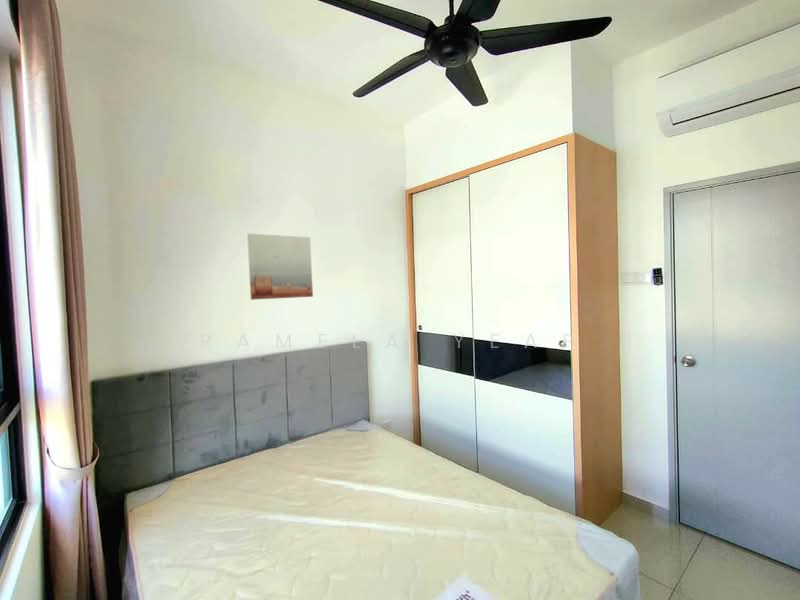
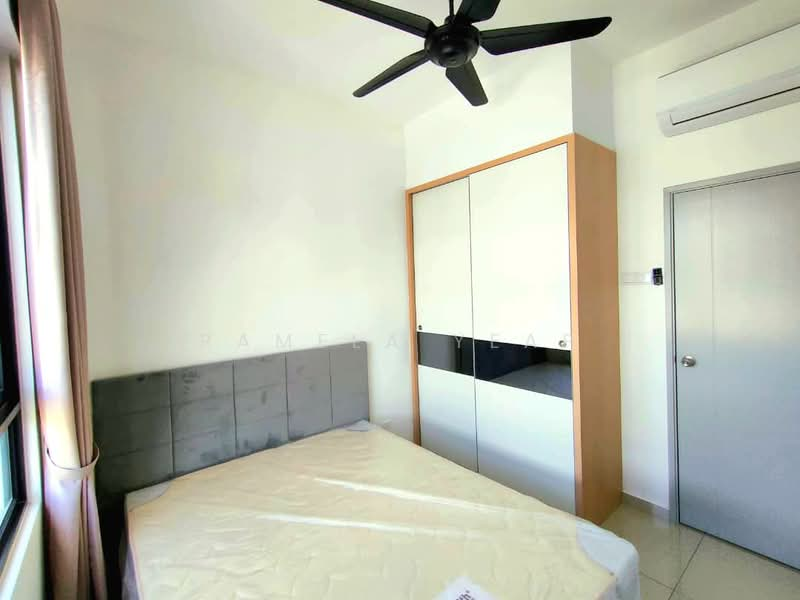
- wall art (281, 266)
